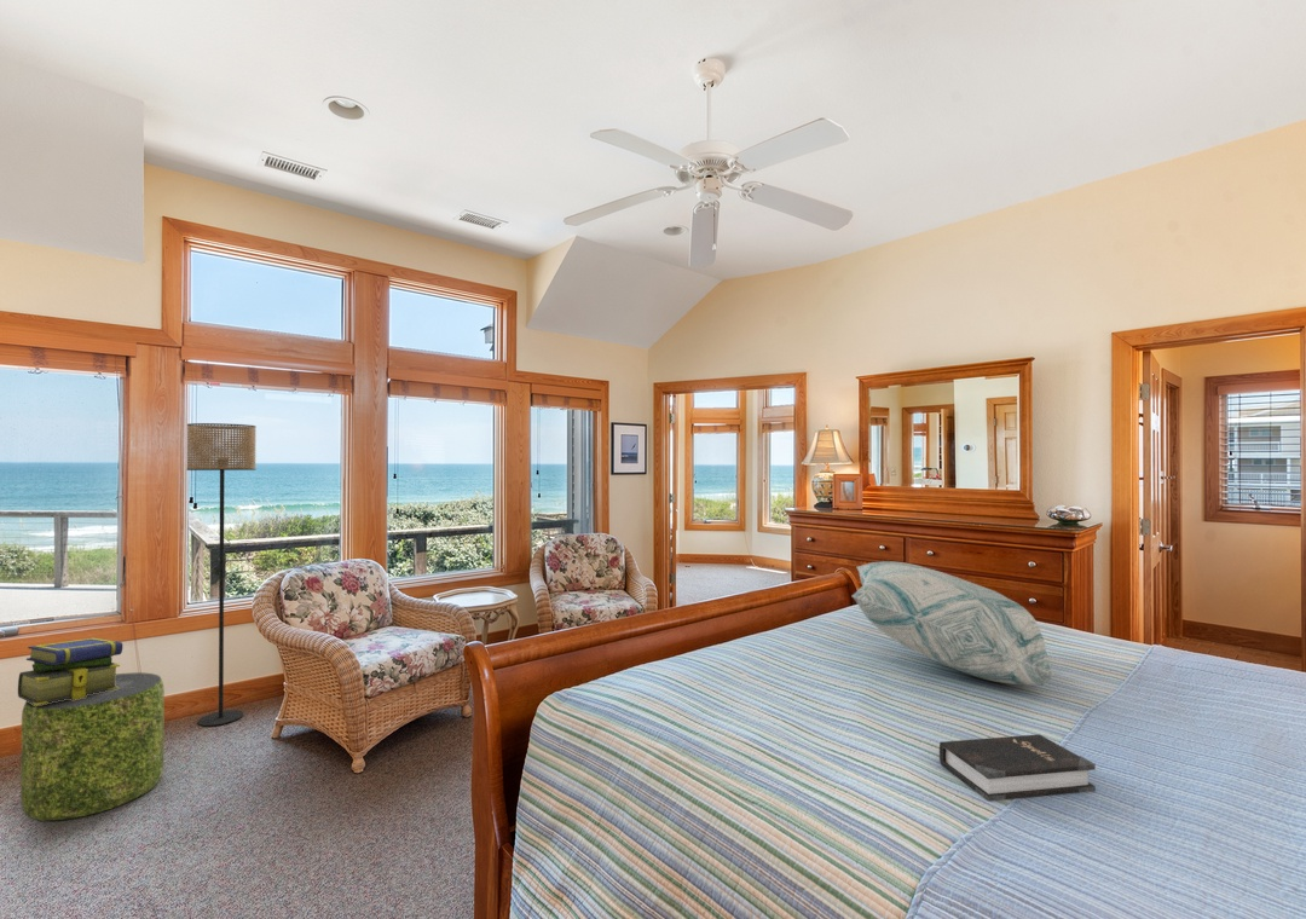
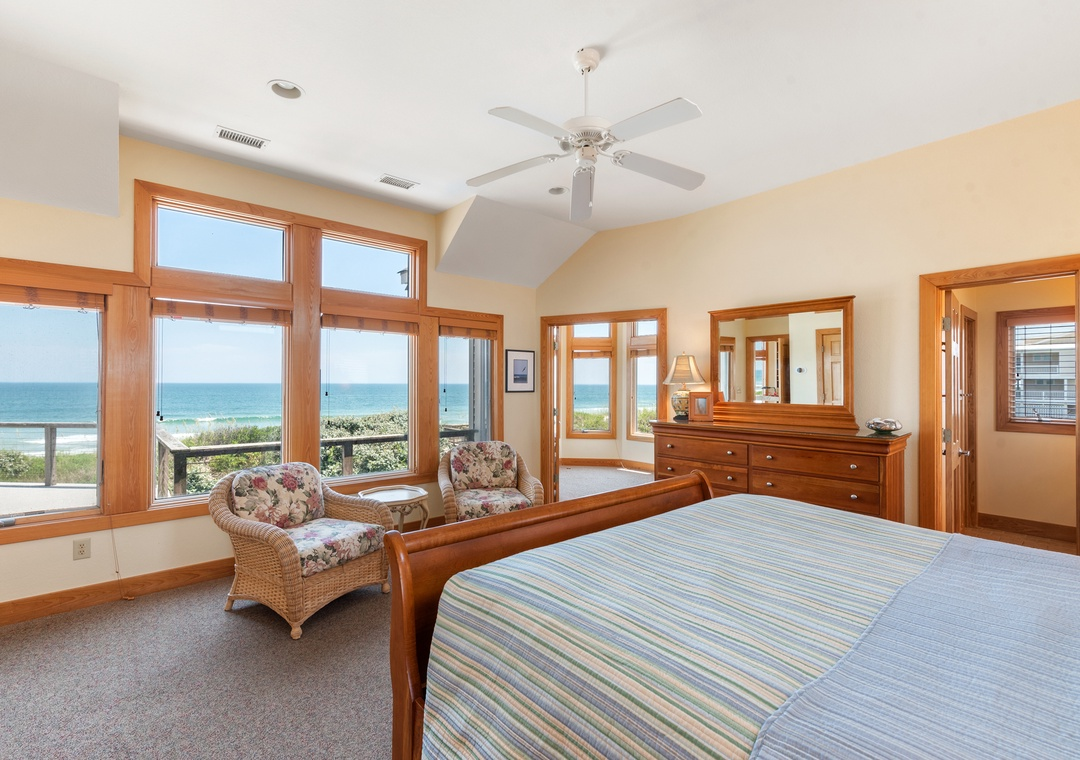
- hardback book (1013, 764)
- floor lamp (221, 571)
- stack of books (71, 666)
- pouf (96, 740)
- decorative pillow (937, 615)
